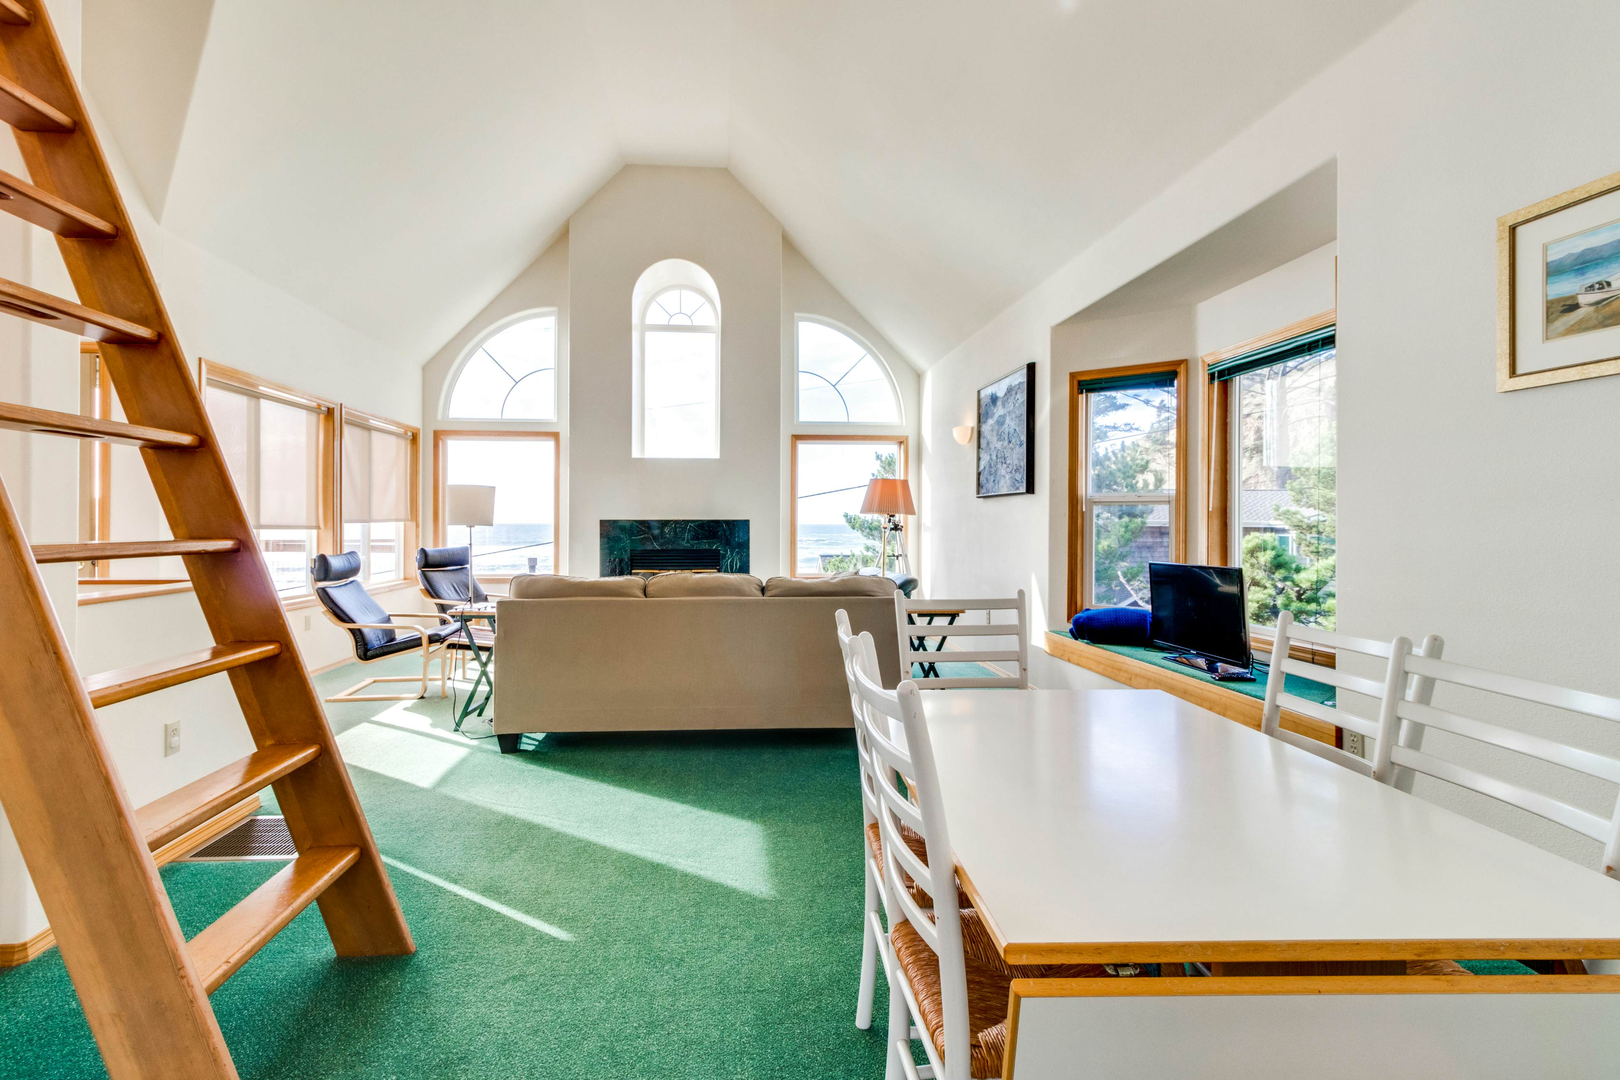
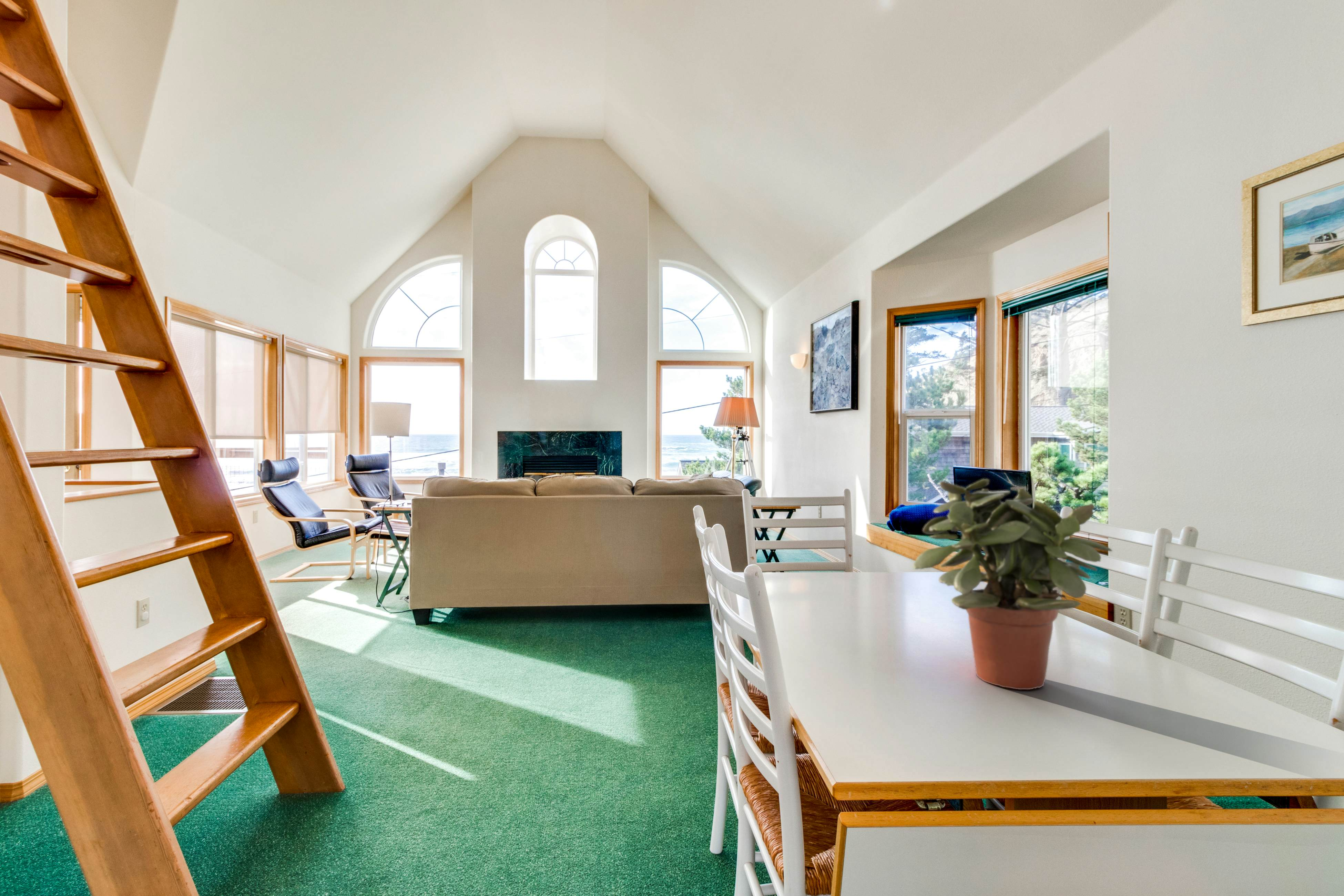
+ potted plant (1010, 580)
